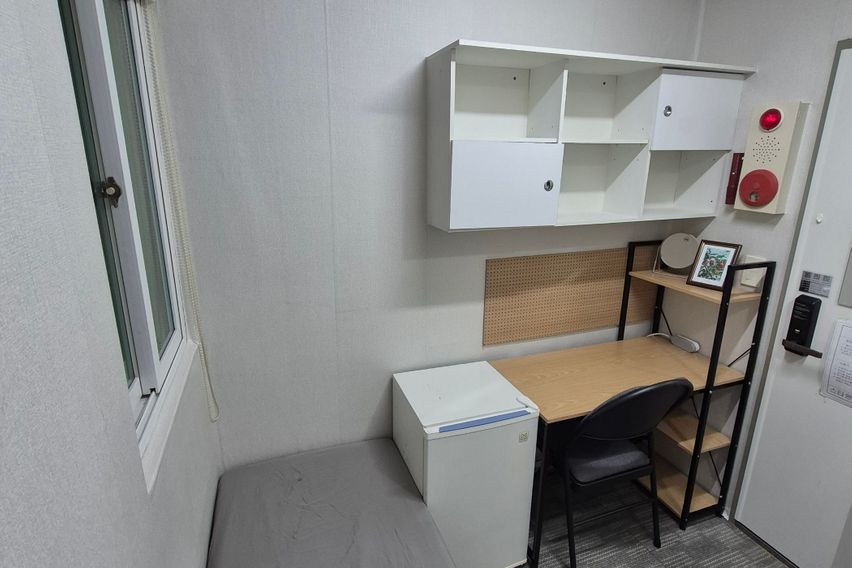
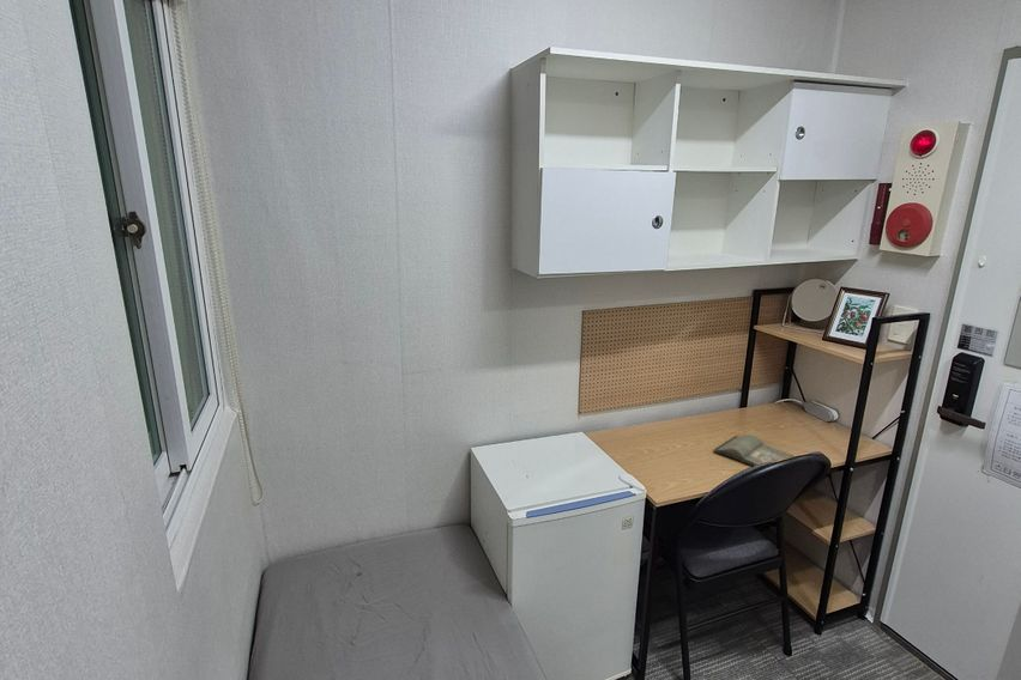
+ hardback book (756, 450)
